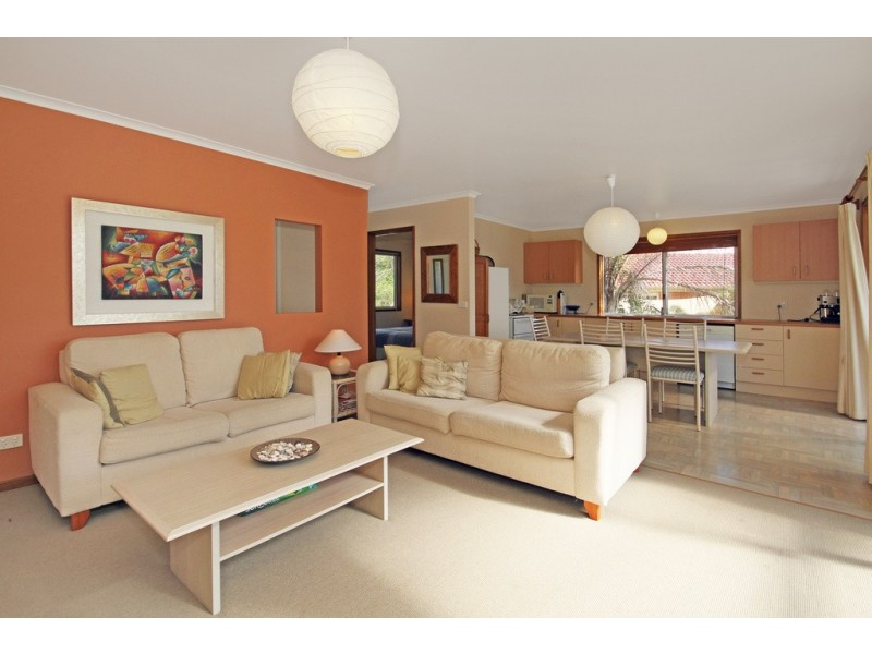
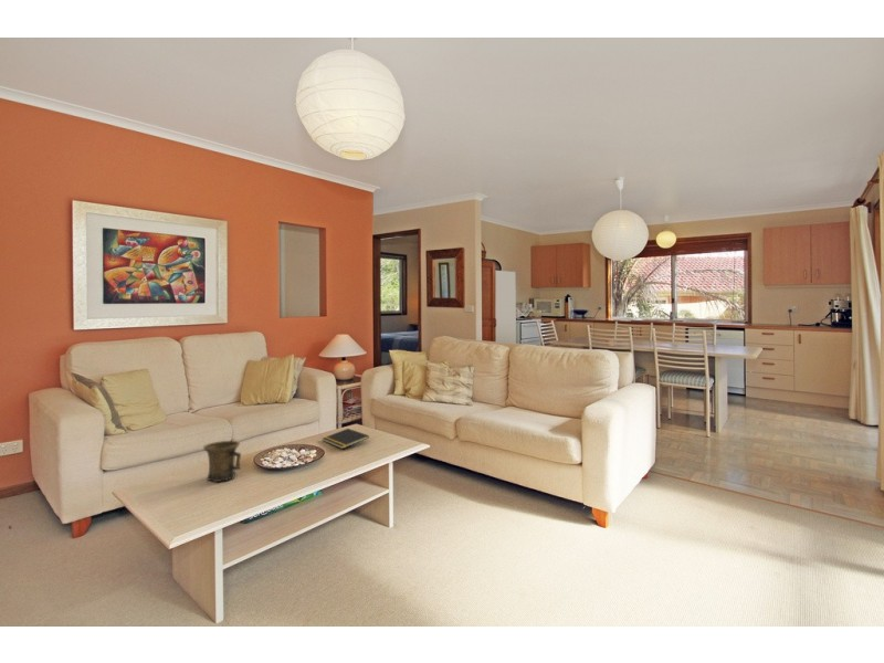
+ notepad (345, 438)
+ mug (222, 461)
